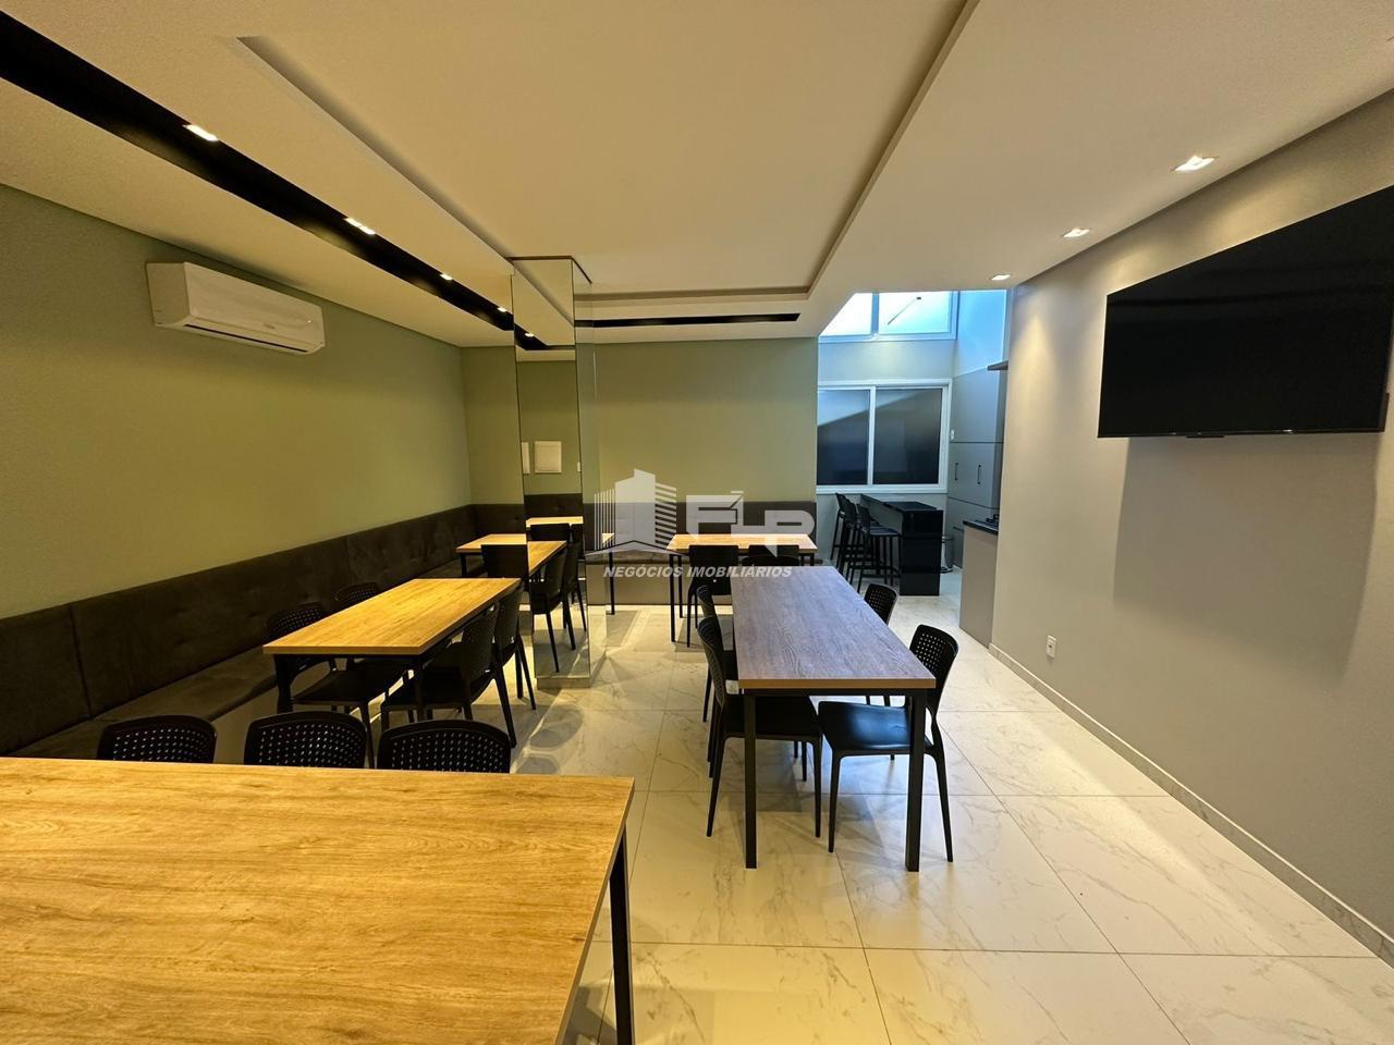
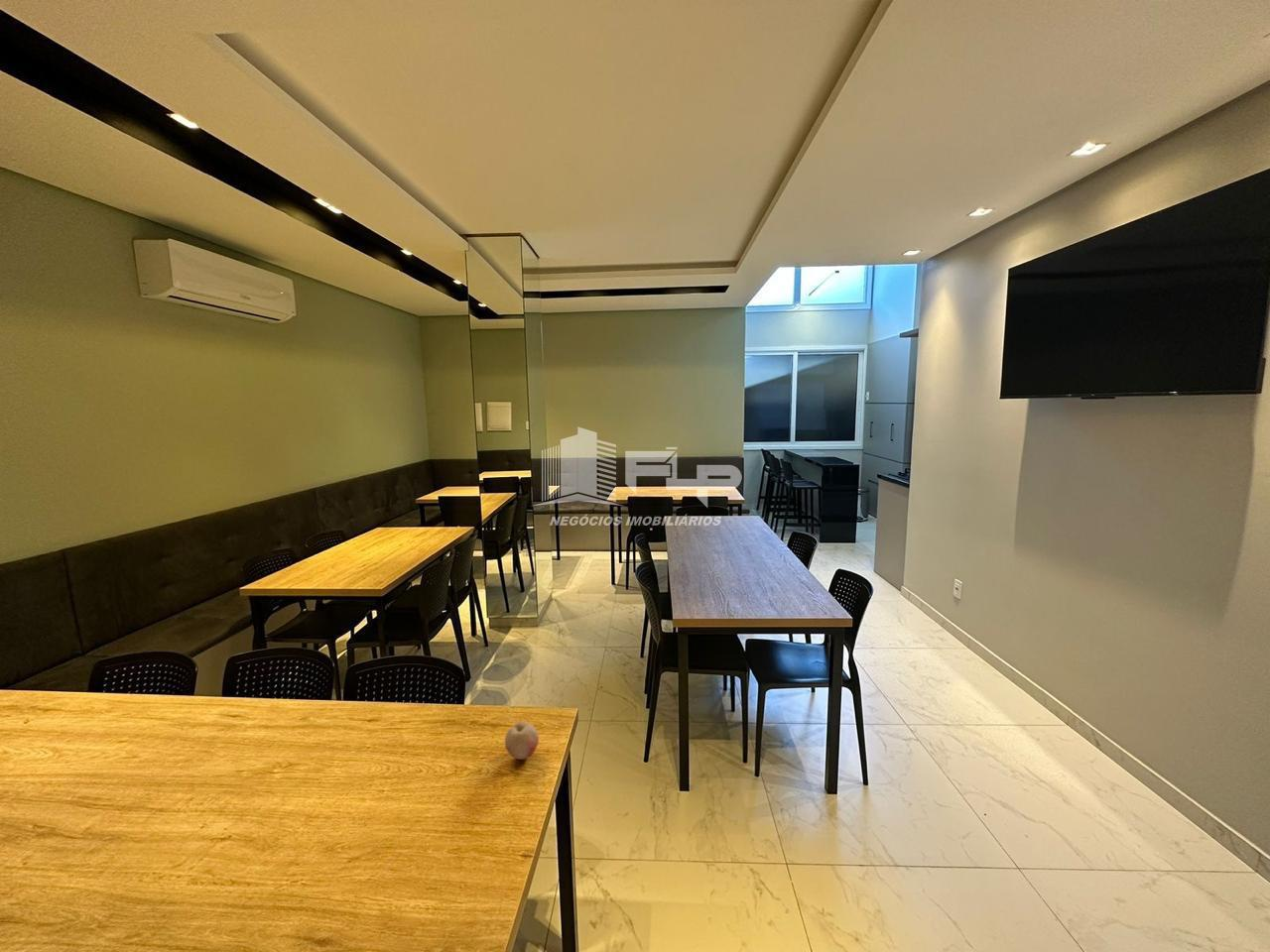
+ fruit (521, 741)
